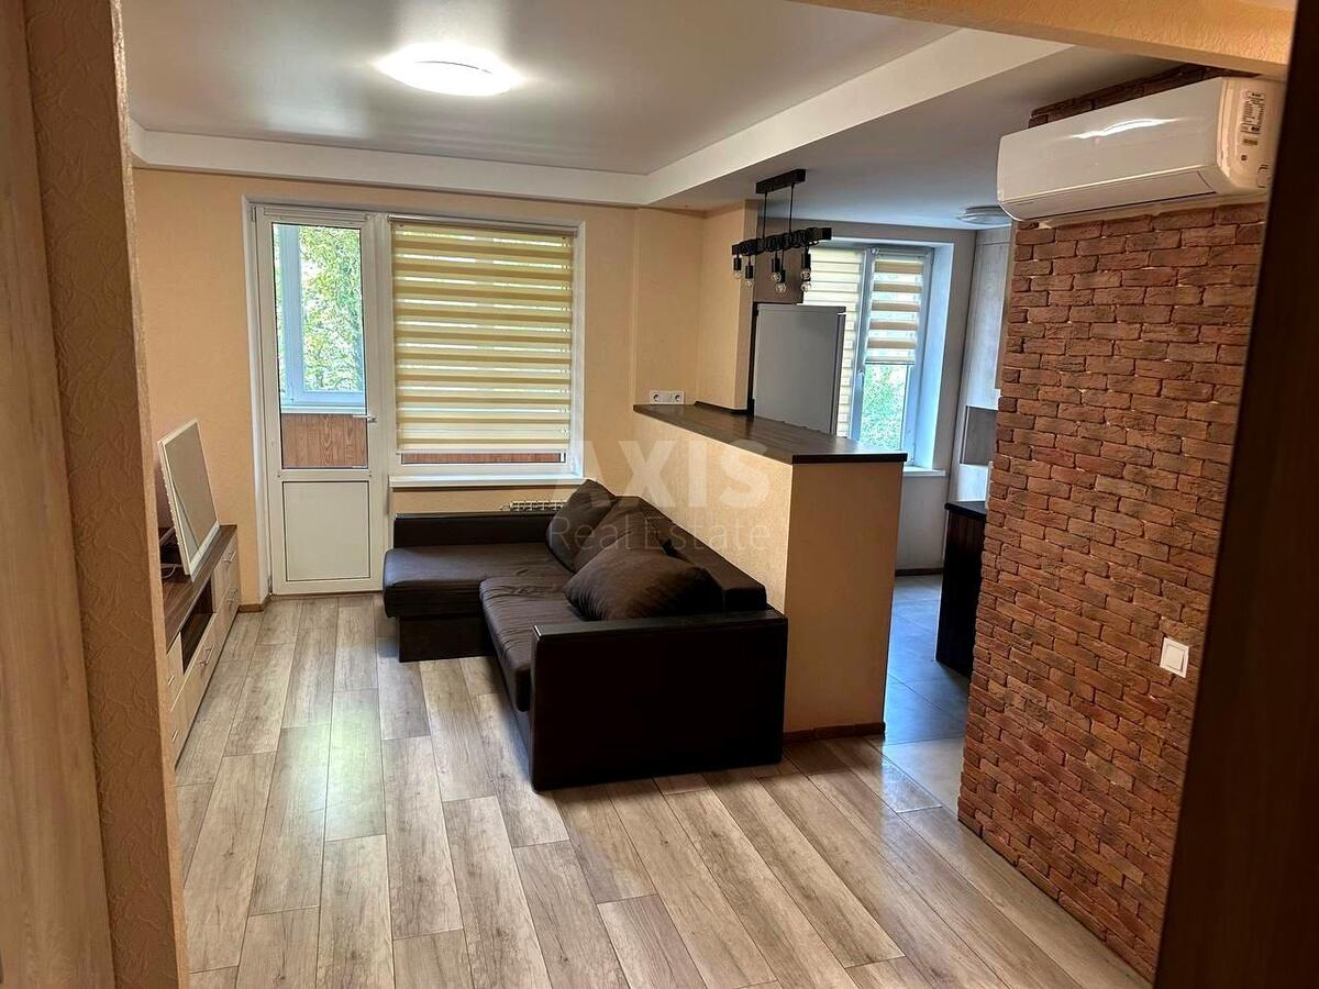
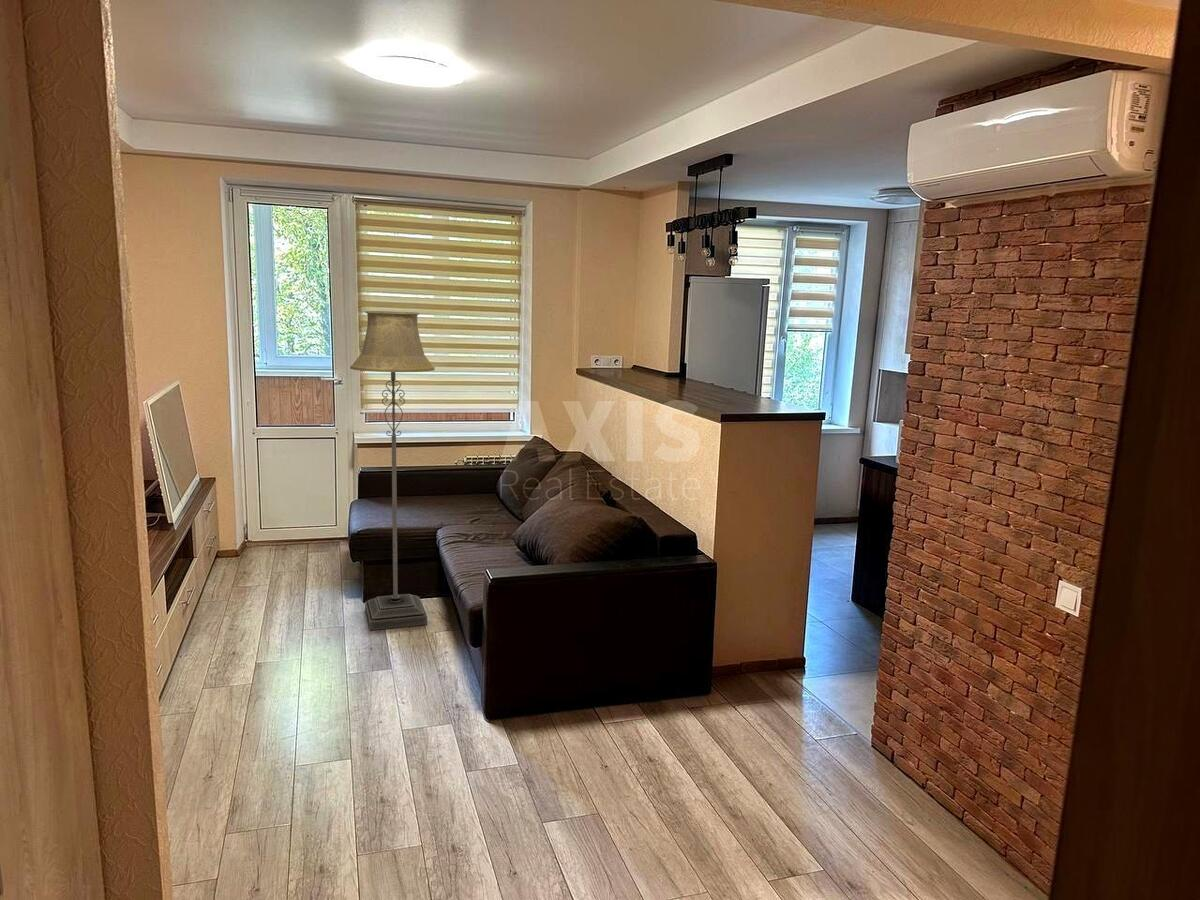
+ floor lamp (394, 469)
